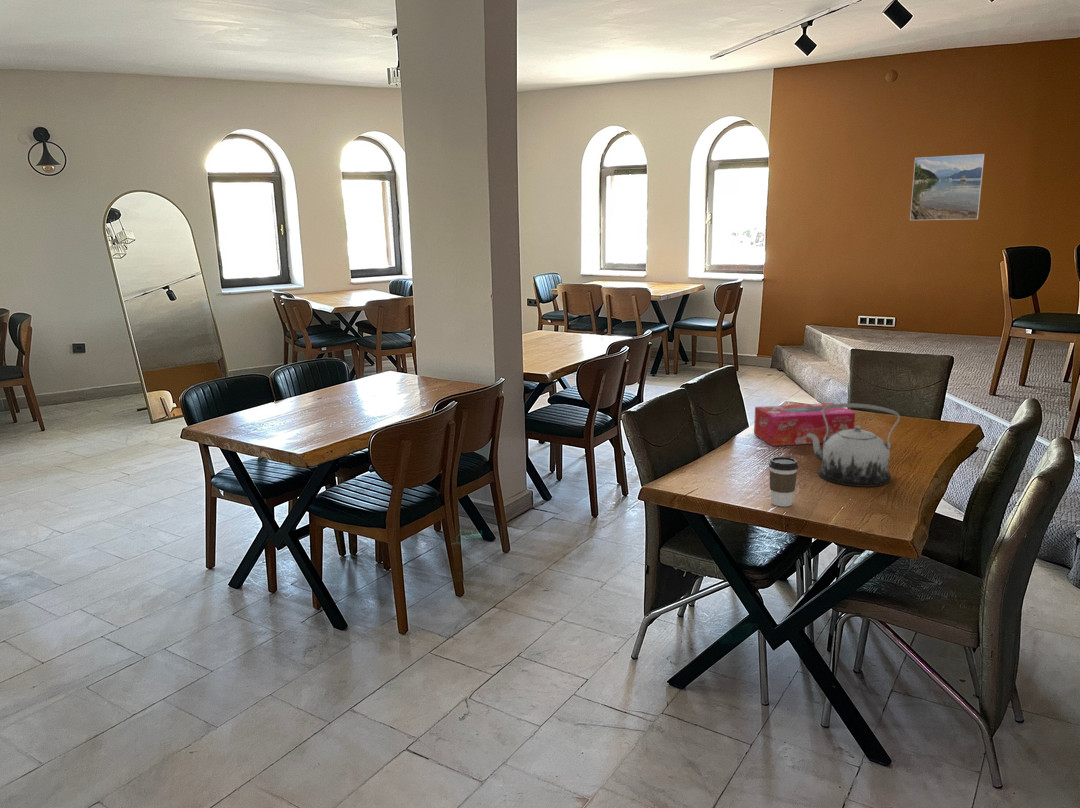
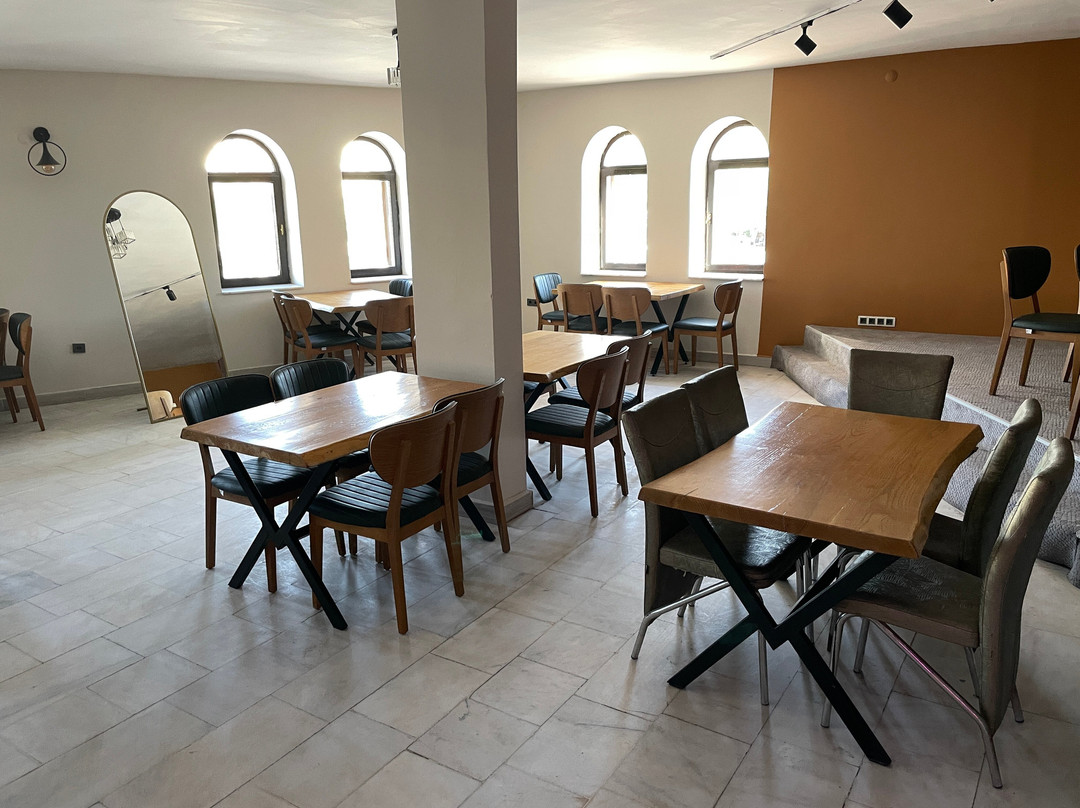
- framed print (946, 188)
- coffee cup (782, 481)
- tissue box (803, 423)
- teapot (849, 441)
